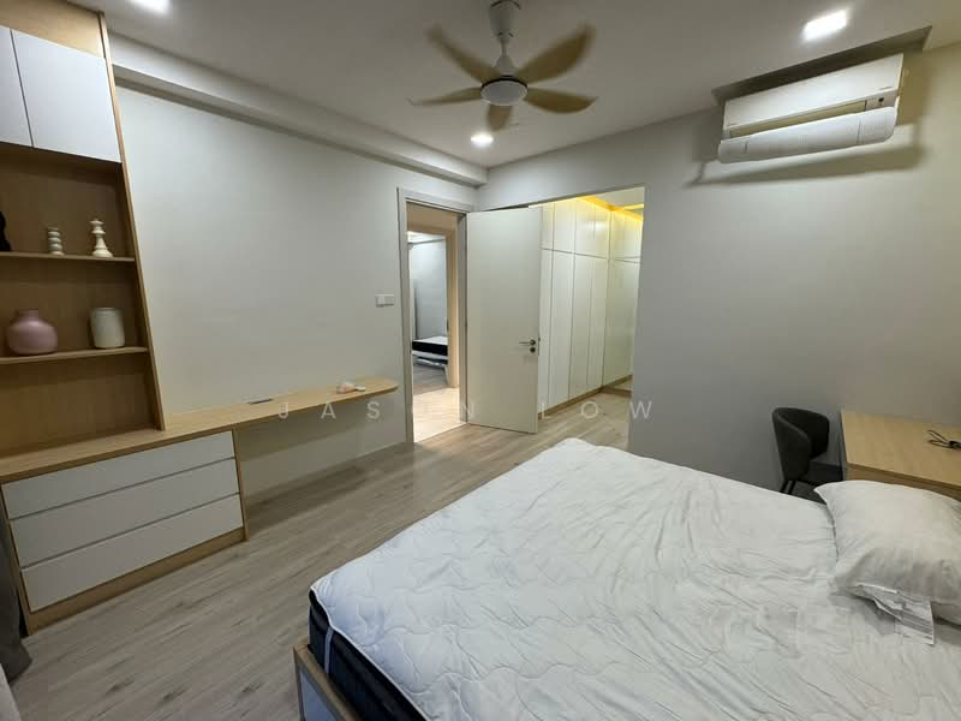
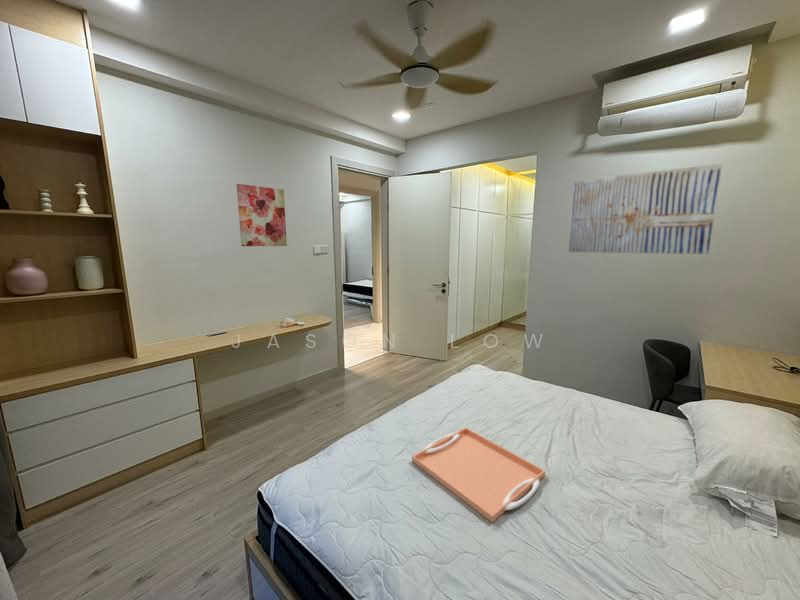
+ wall art (635, 214)
+ wall art (263, 217)
+ serving tray (476, 465)
